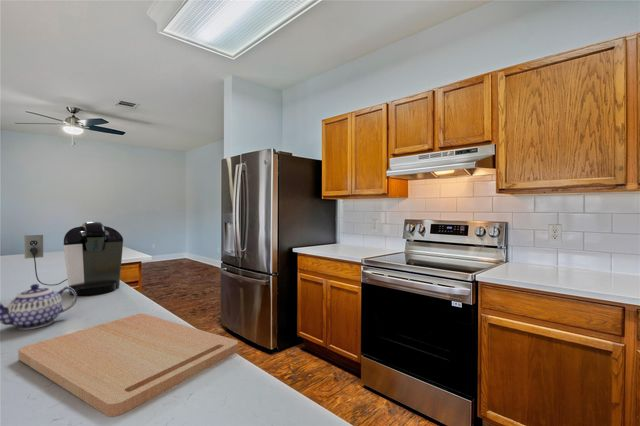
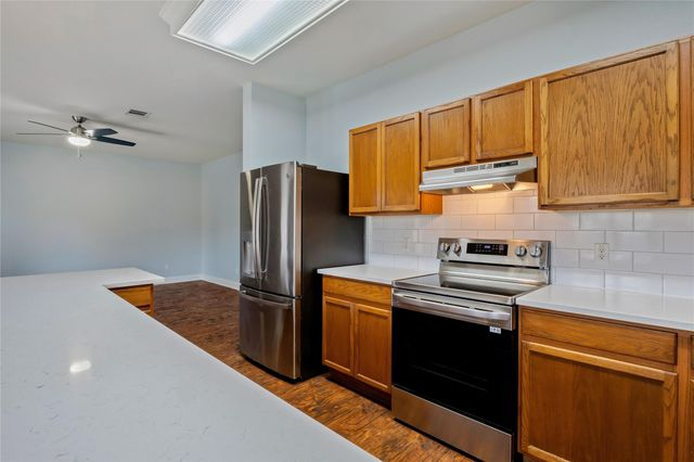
- cutting board (131, 349)
- teapot (36, 304)
- coffee maker (77, 257)
